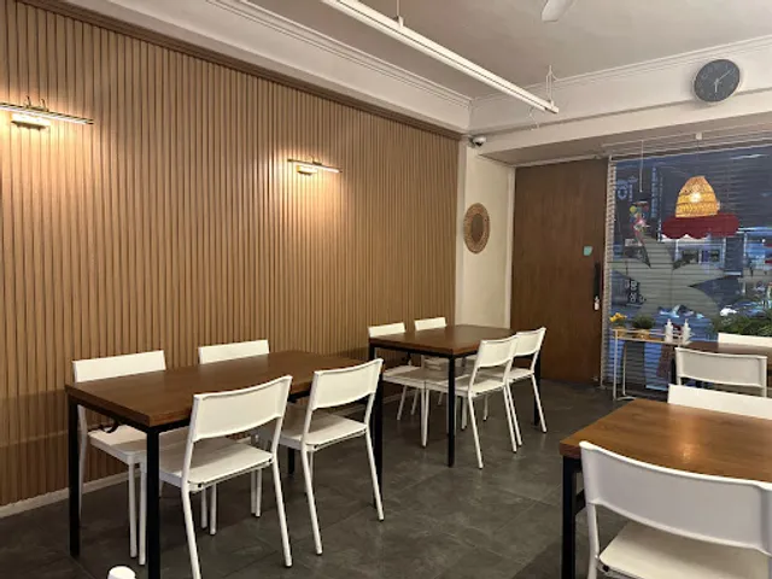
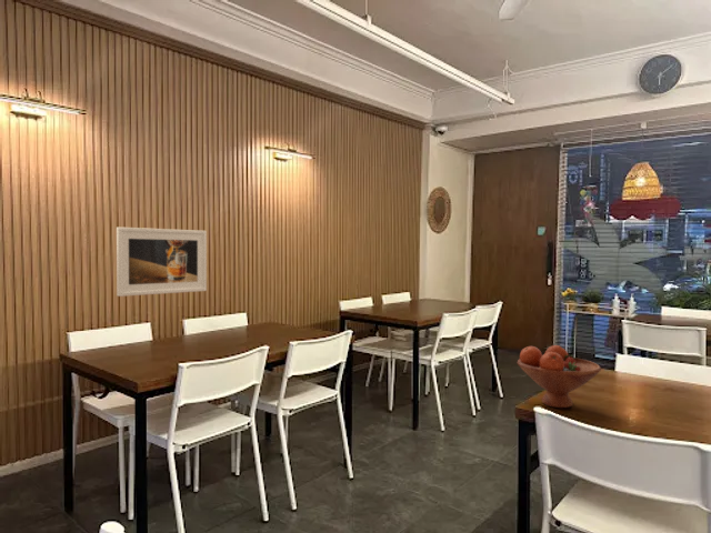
+ fruit bowl (558, 375)
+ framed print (164, 261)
